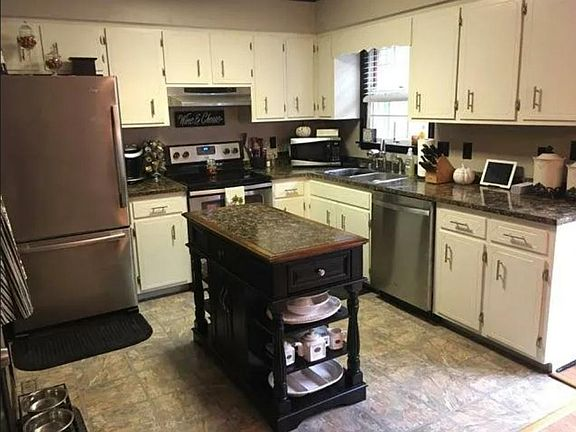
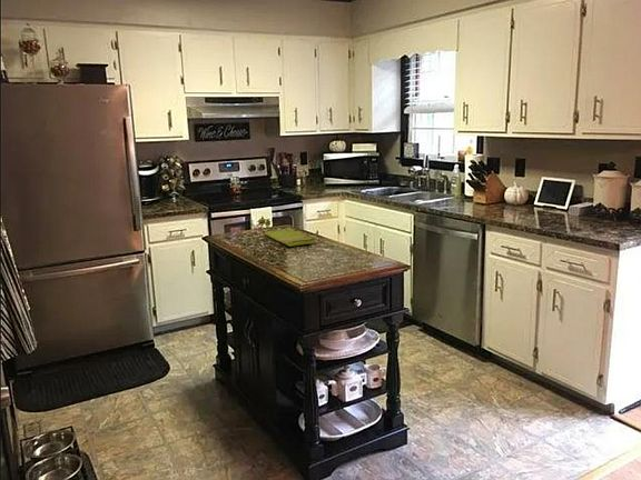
+ dish towel (288, 236)
